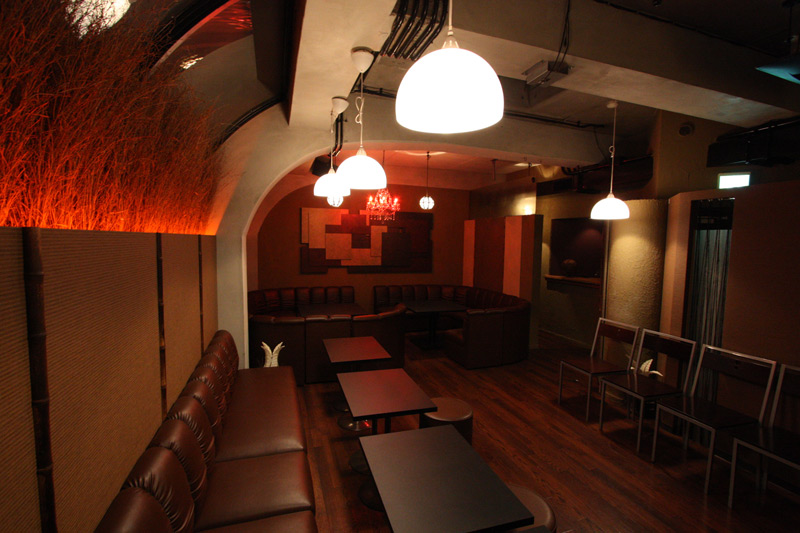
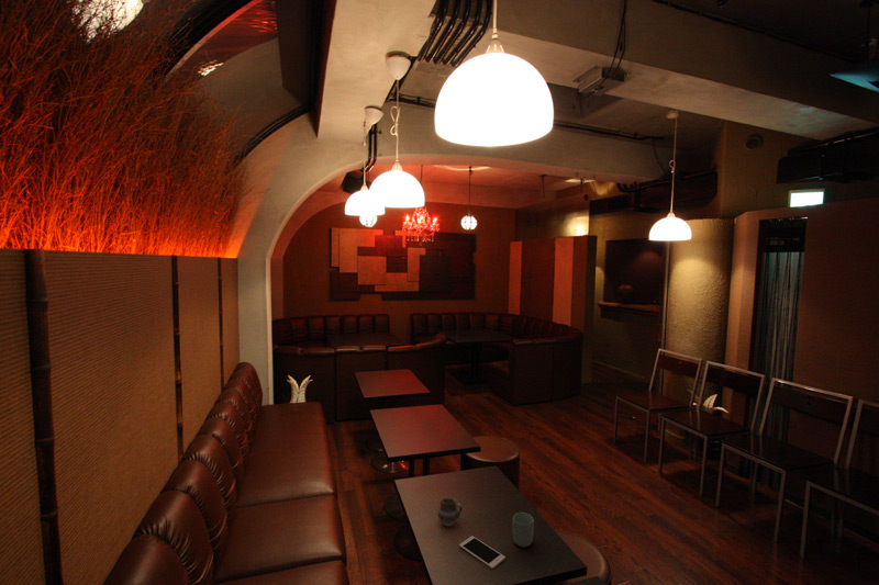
+ cup (449, 511)
+ cup (522, 530)
+ cell phone (481, 551)
